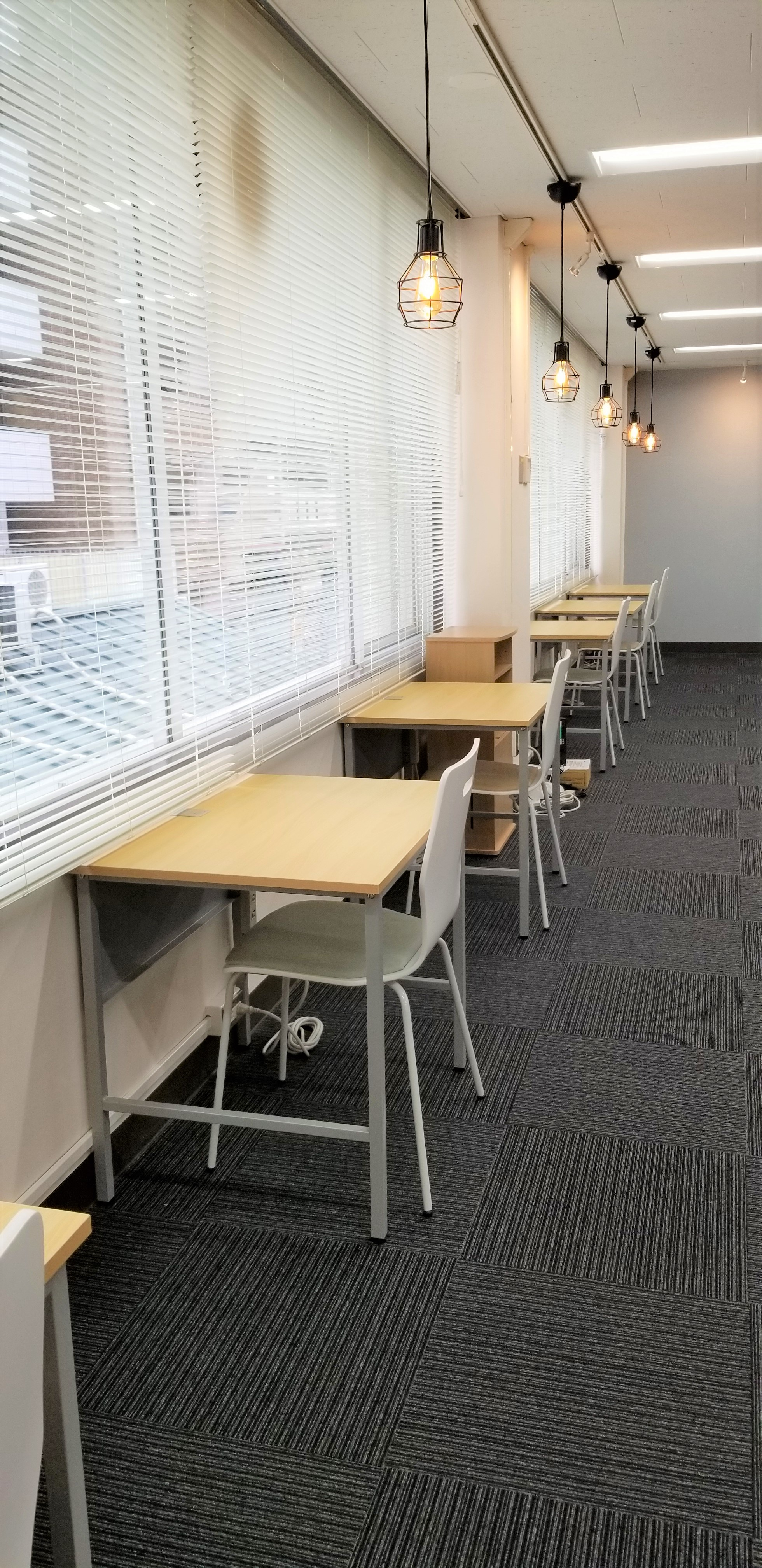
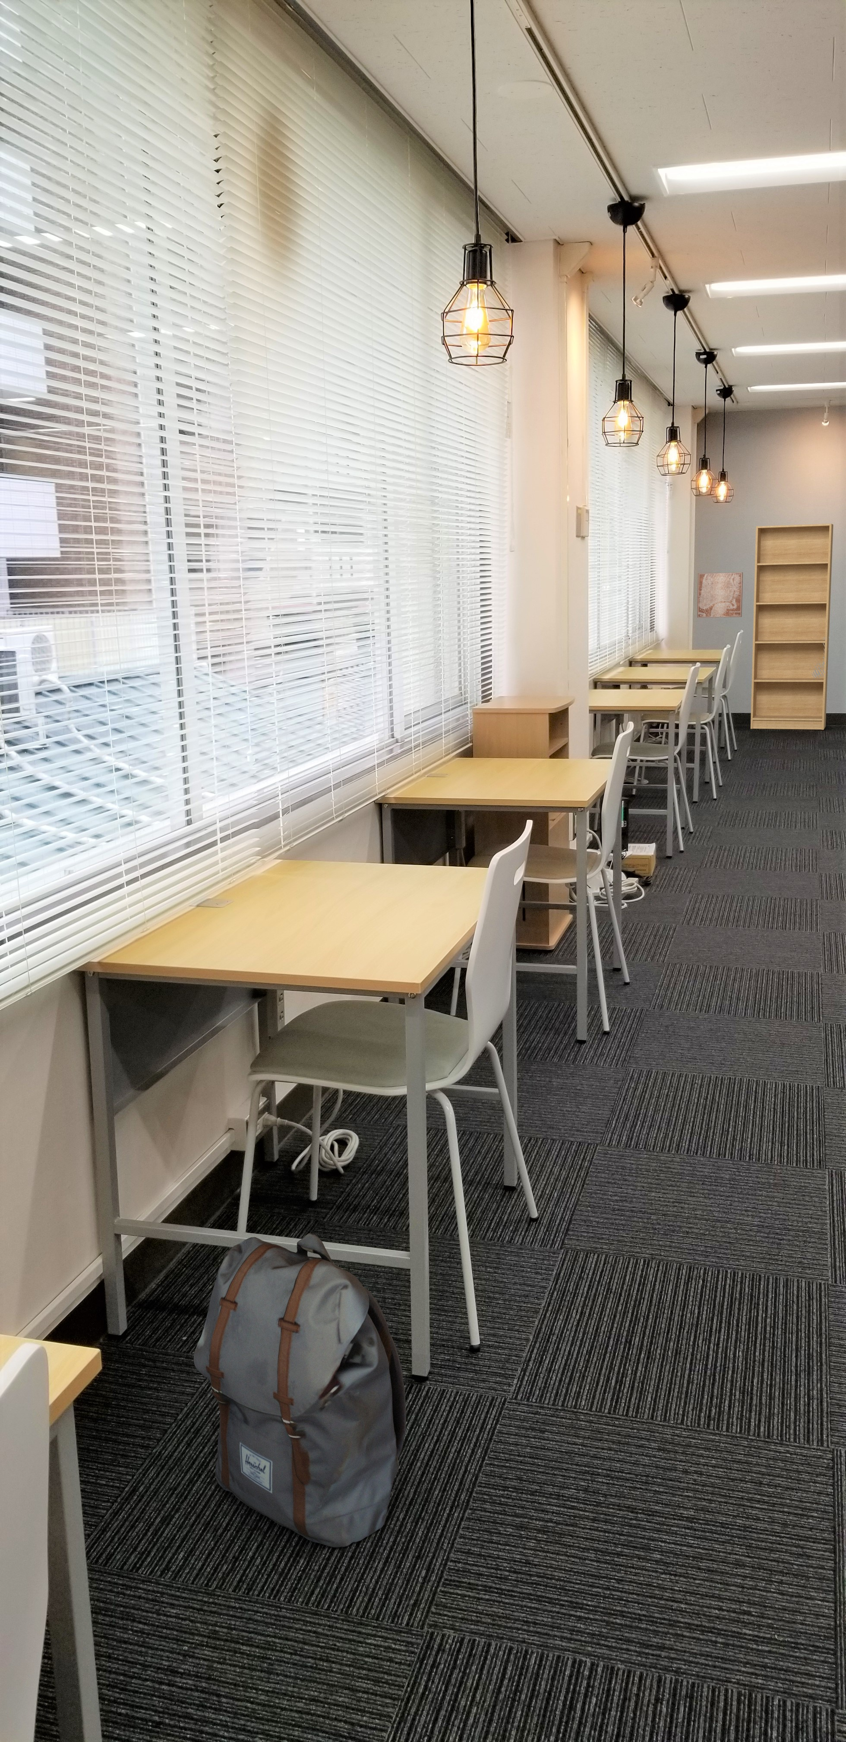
+ backpack (301, 1366)
+ wall art (719, 595)
+ bookshelf (792, 628)
